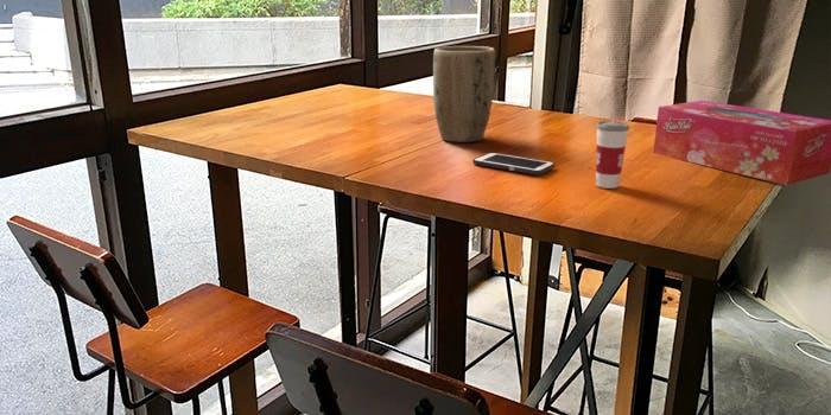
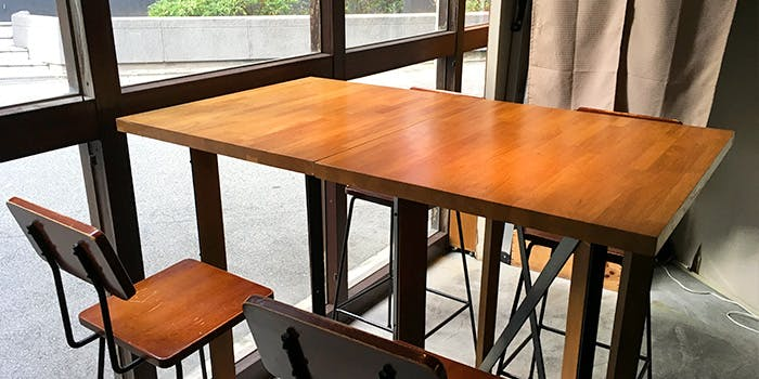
- plant pot (463, 94)
- cup (610, 143)
- tissue box (740, 138)
- cell phone (513, 162)
